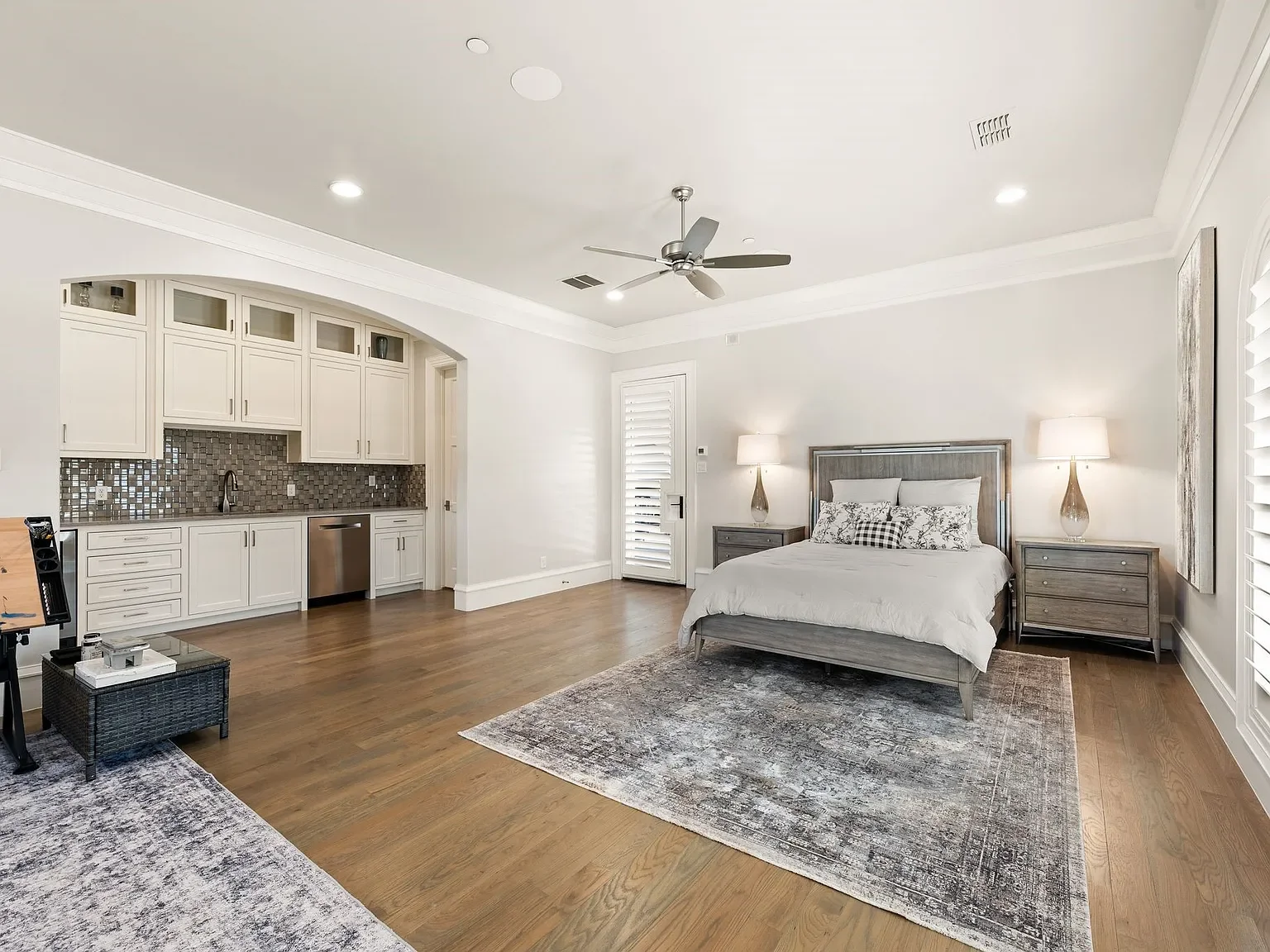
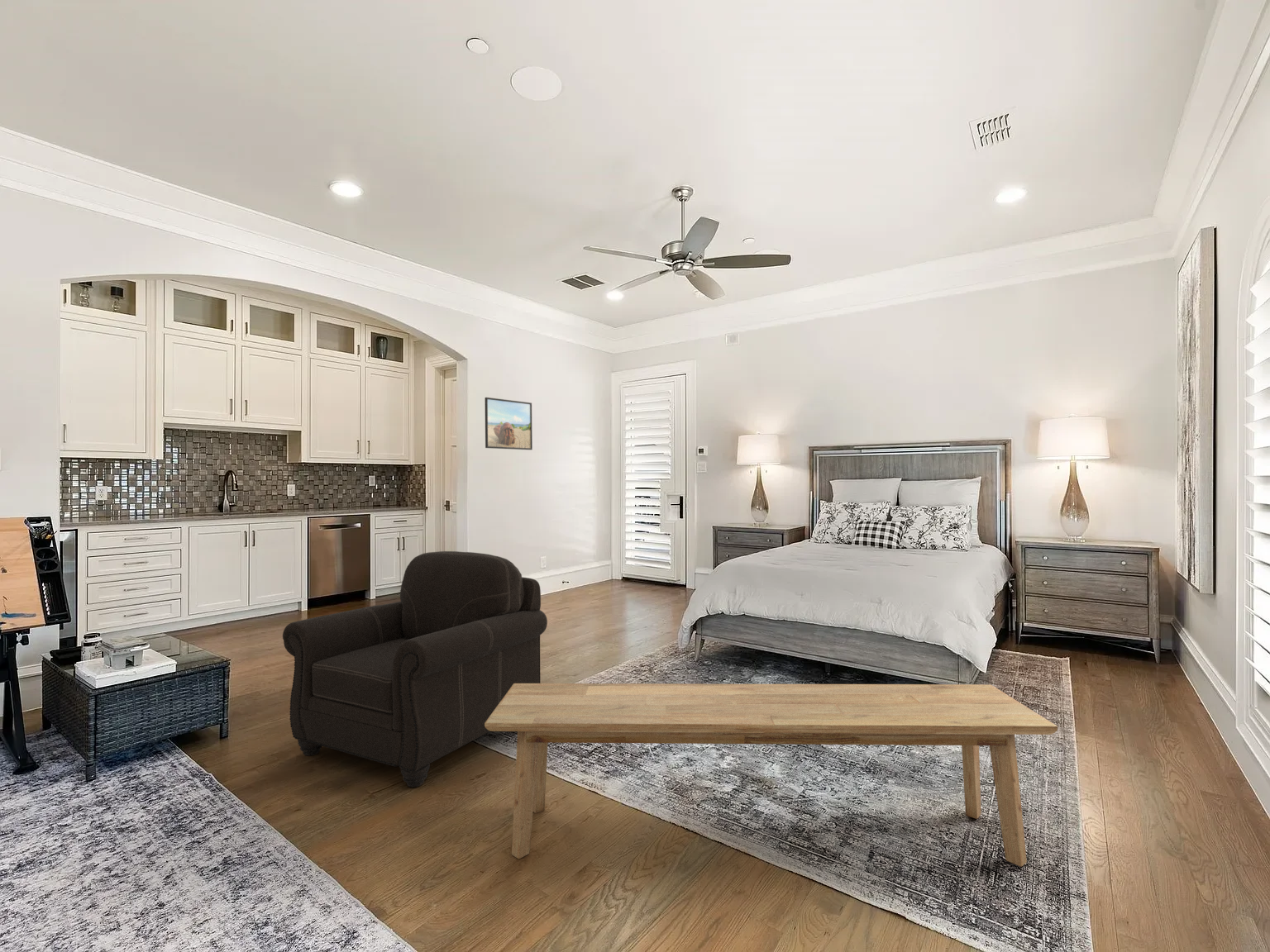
+ armchair (423, 647)
+ bench (757, 743)
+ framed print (509, 424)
